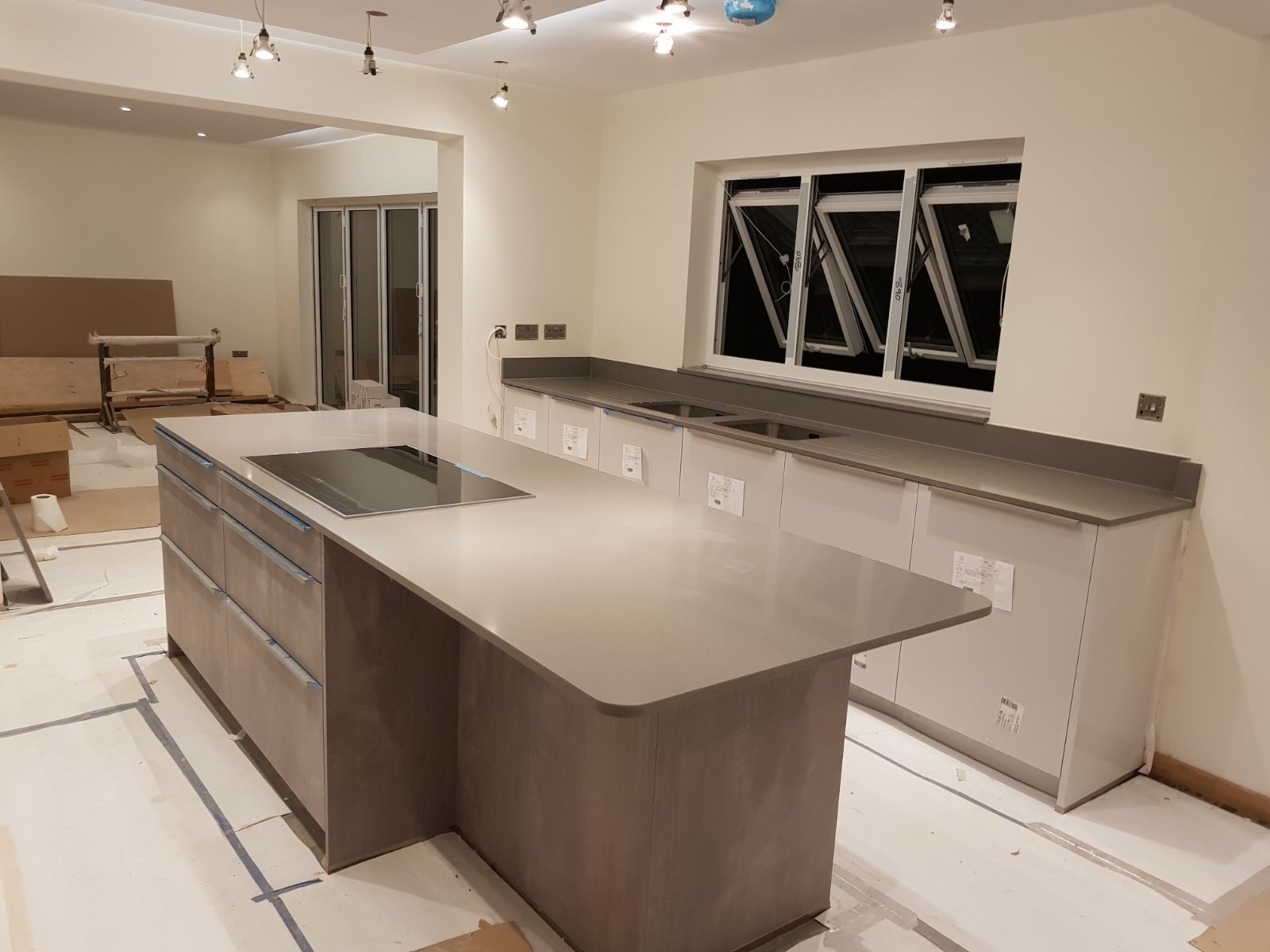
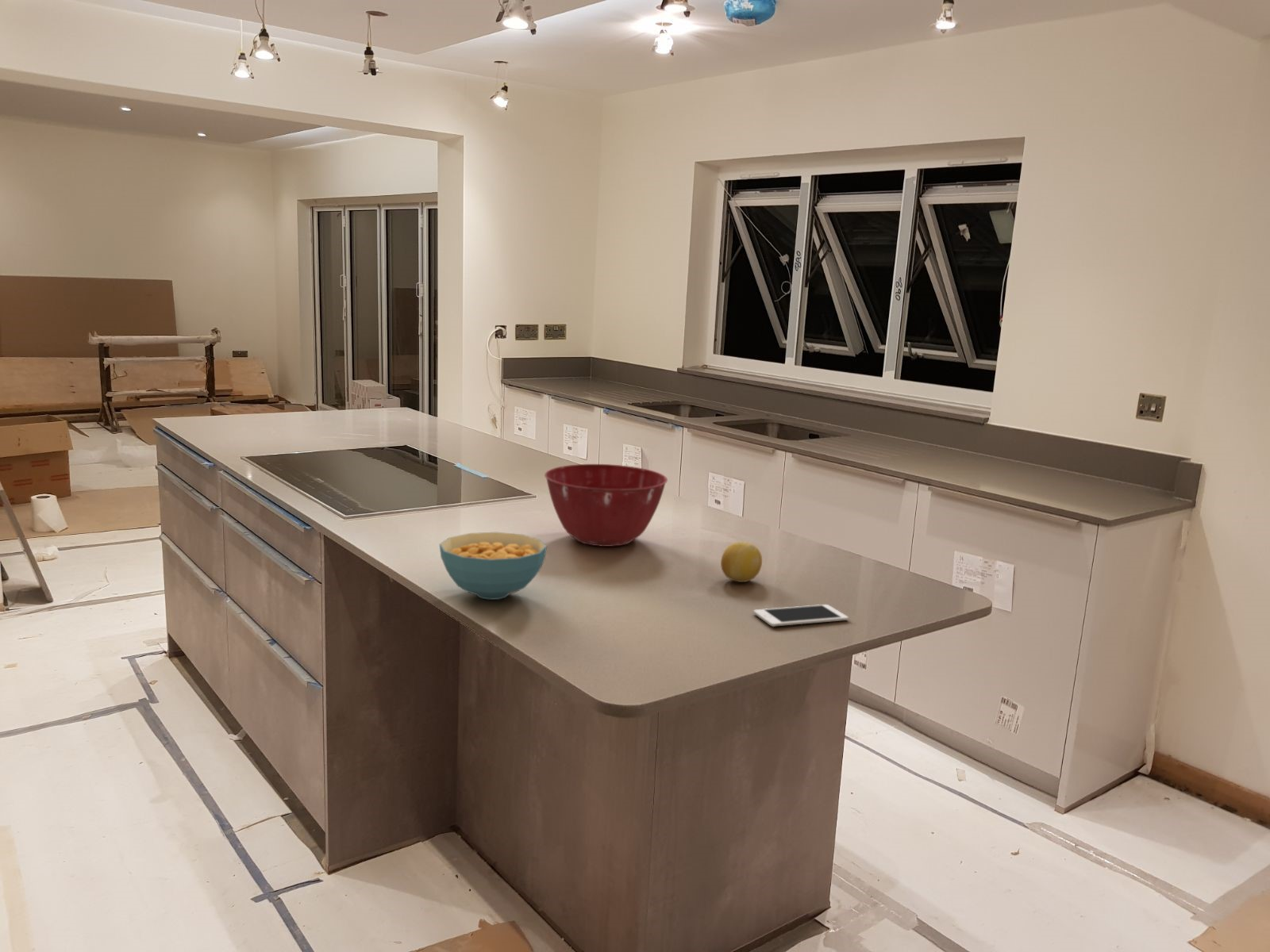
+ cereal bowl (493, 570)
+ mixing bowl (605, 507)
+ fruit (741, 562)
+ cell phone (800, 615)
